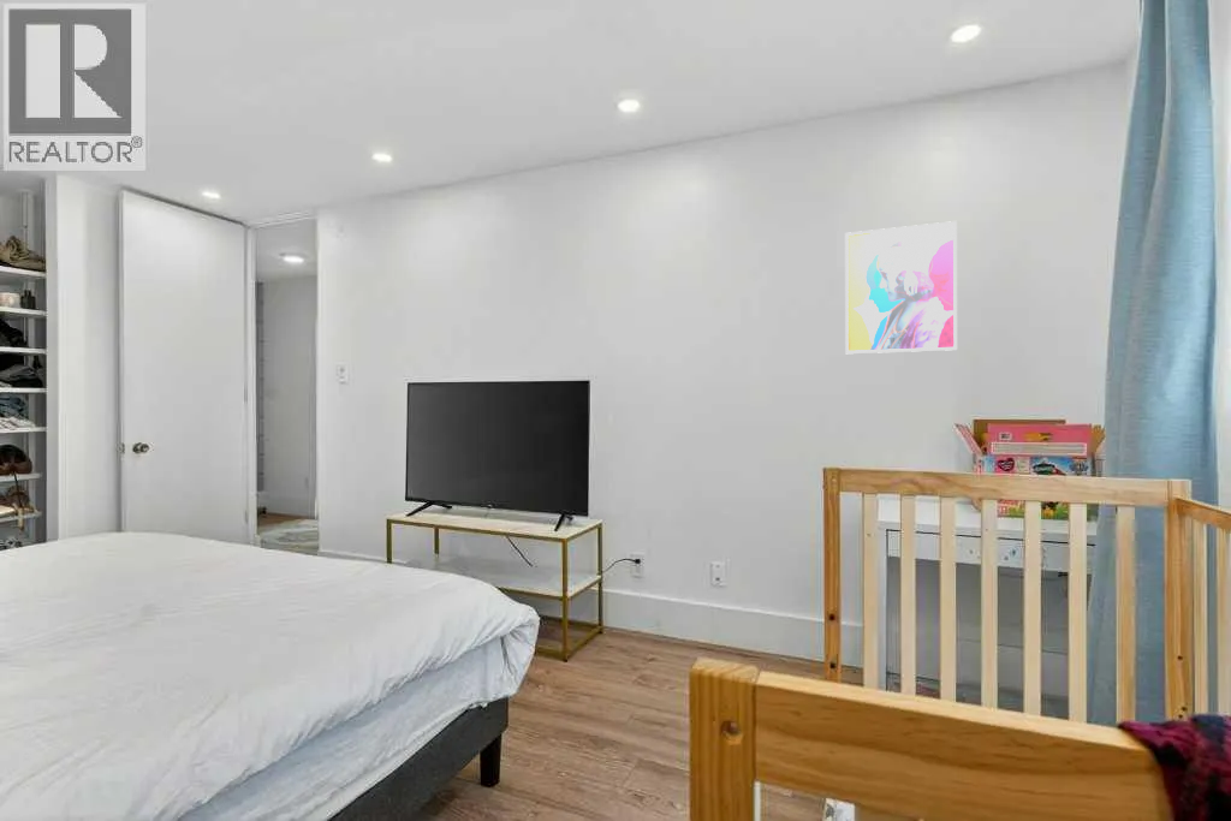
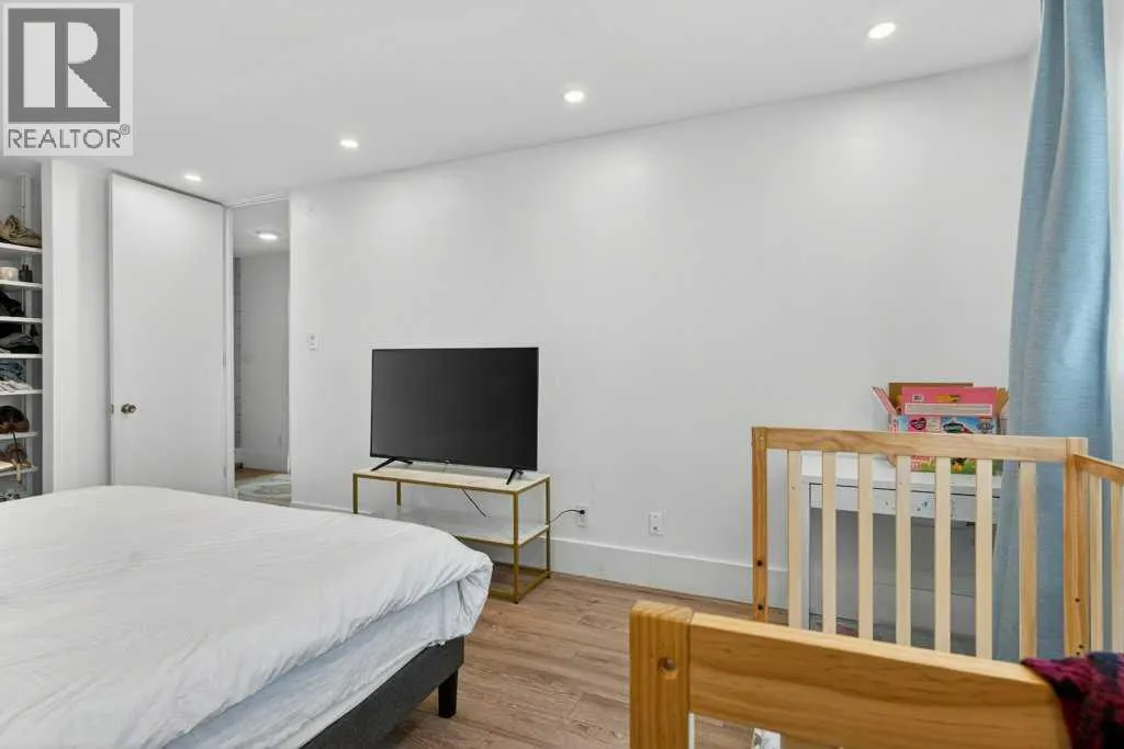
- wall art (898, 290)
